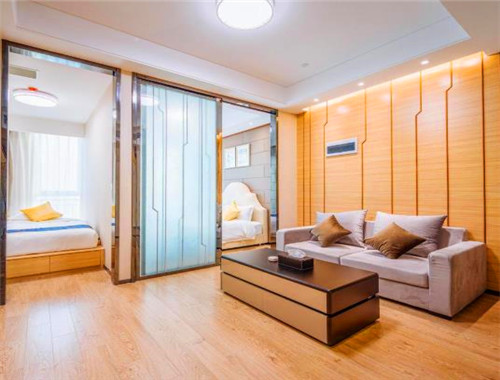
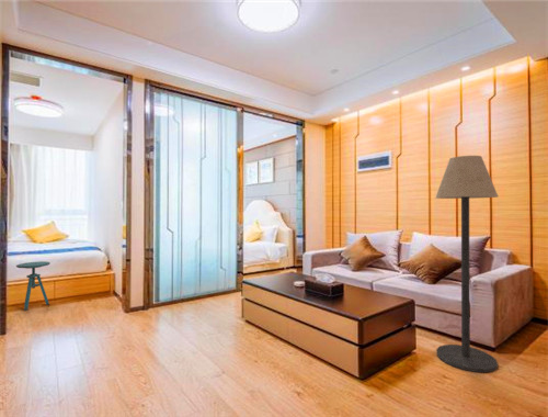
+ floor lamp (465, 258)
+ side table (33, 284)
